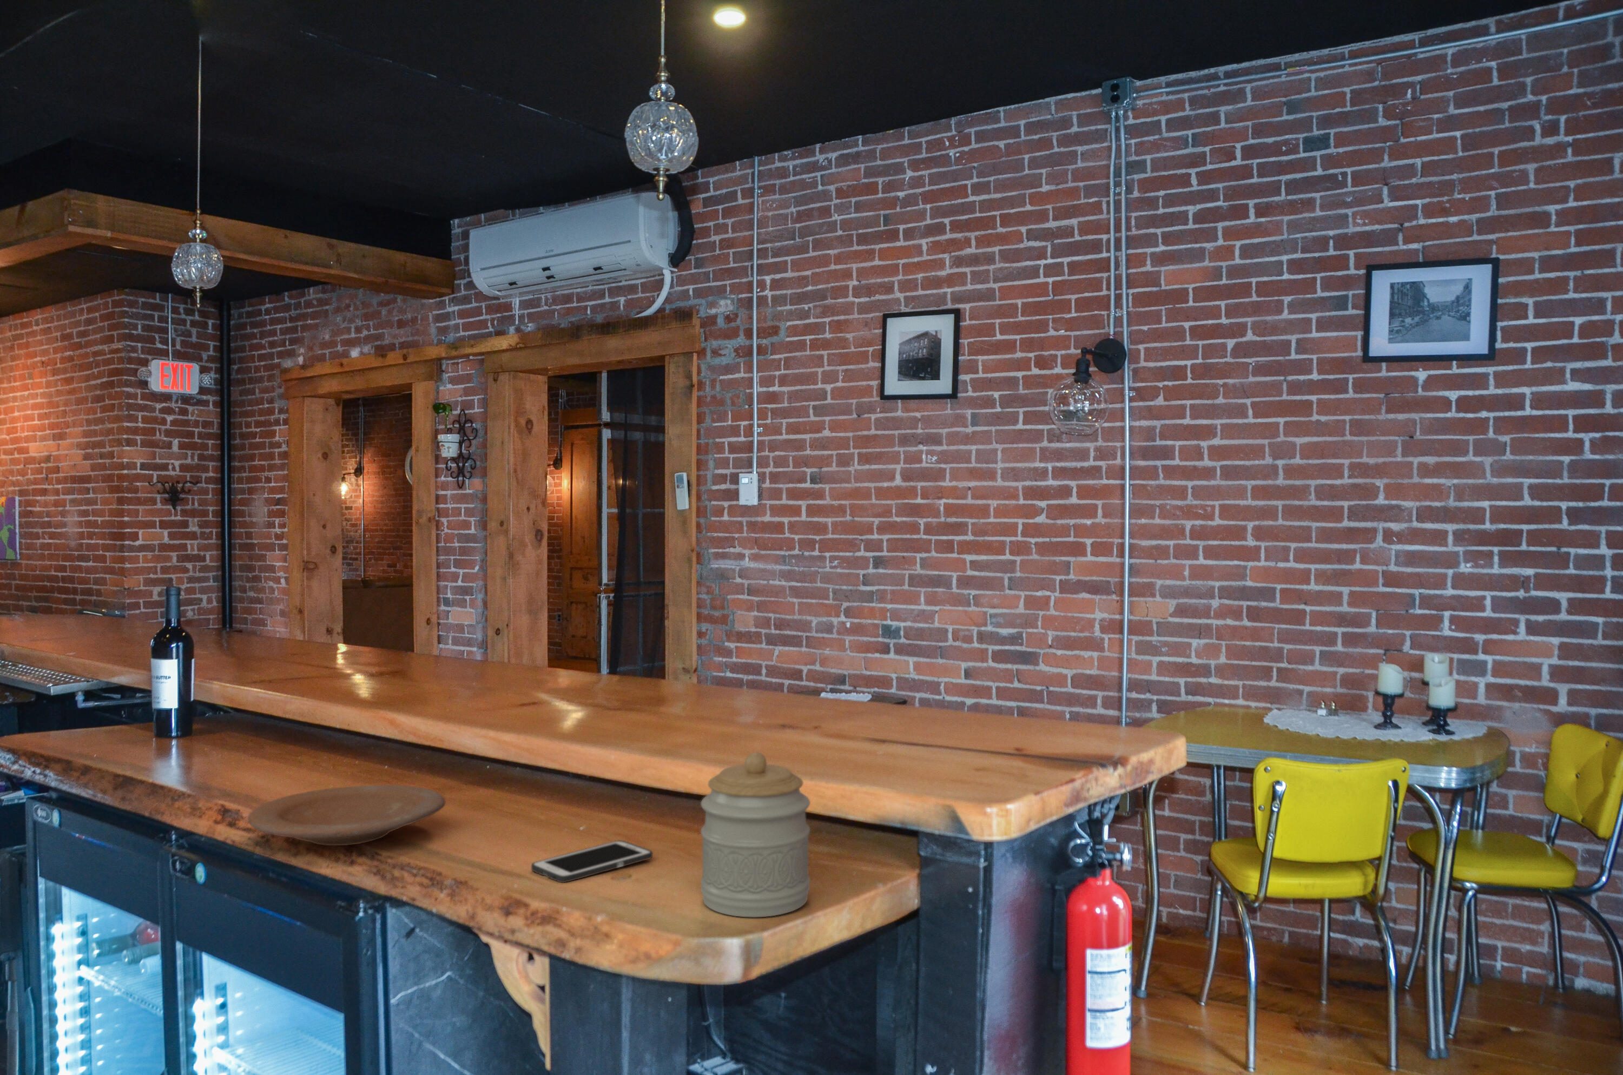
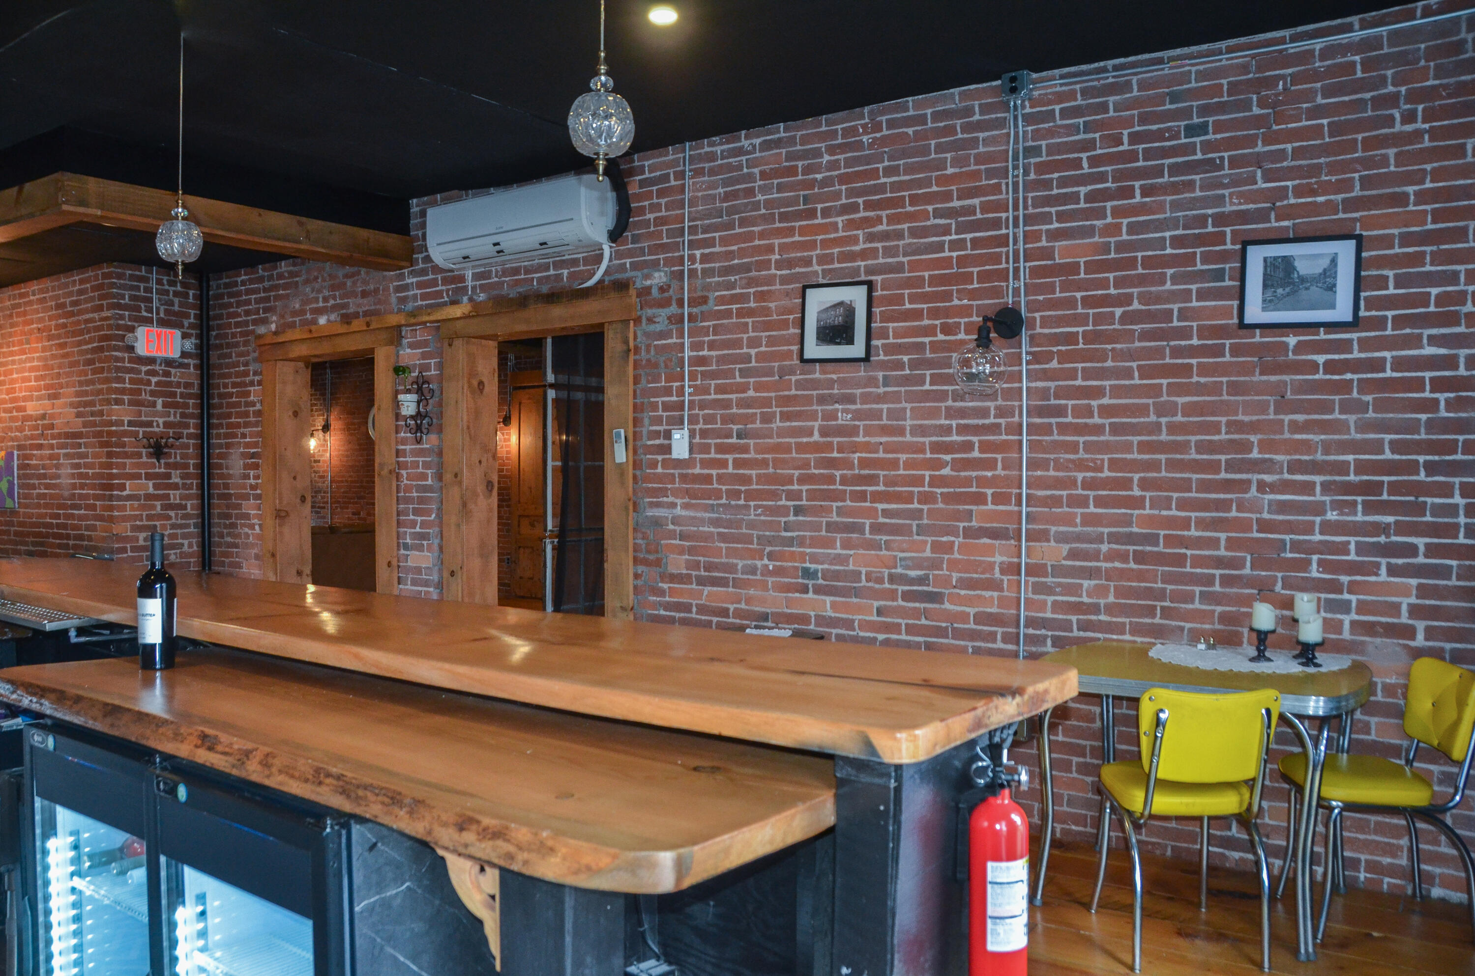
- cell phone (593, 860)
- plate (349, 819)
- jar (756, 827)
